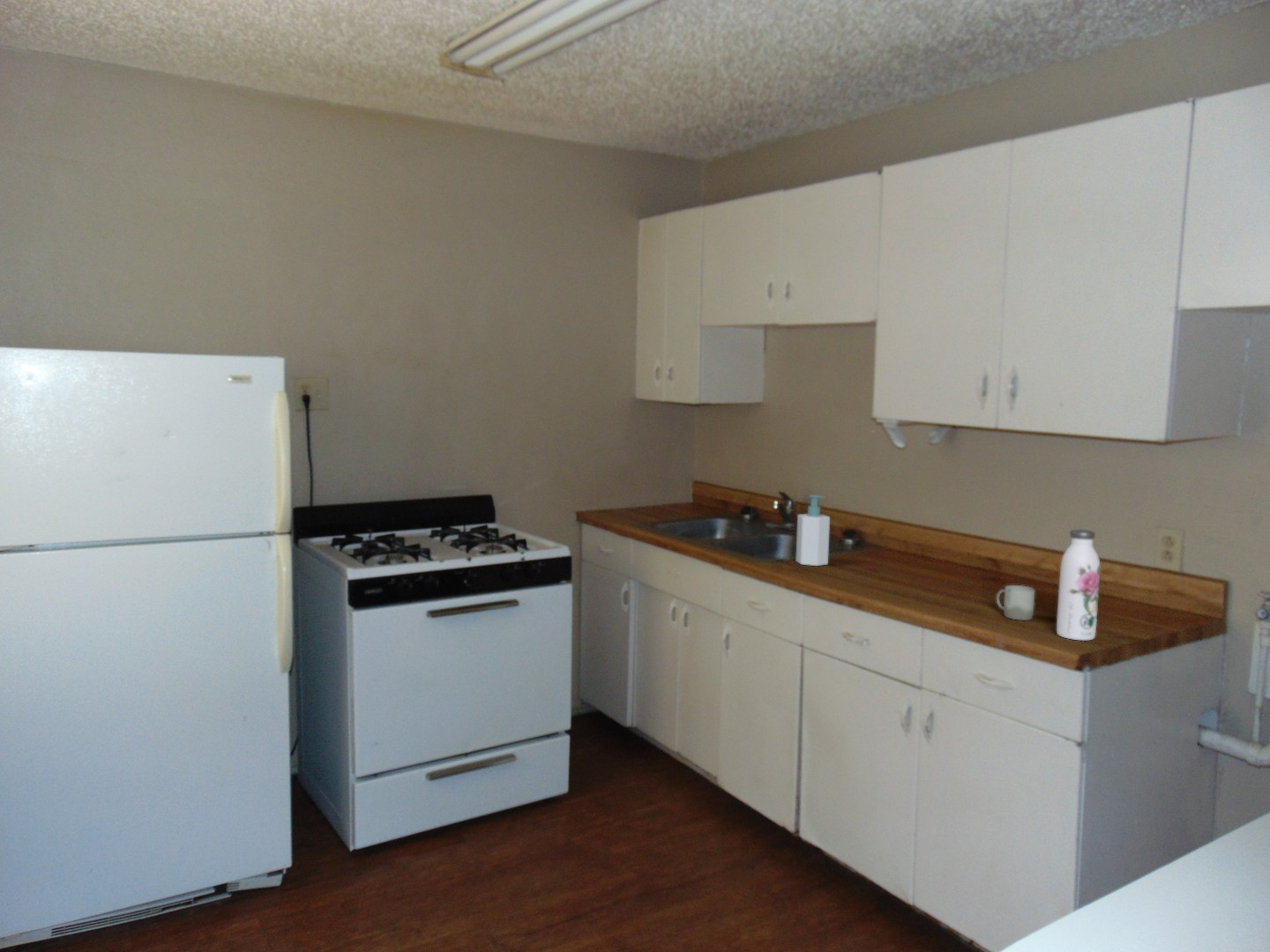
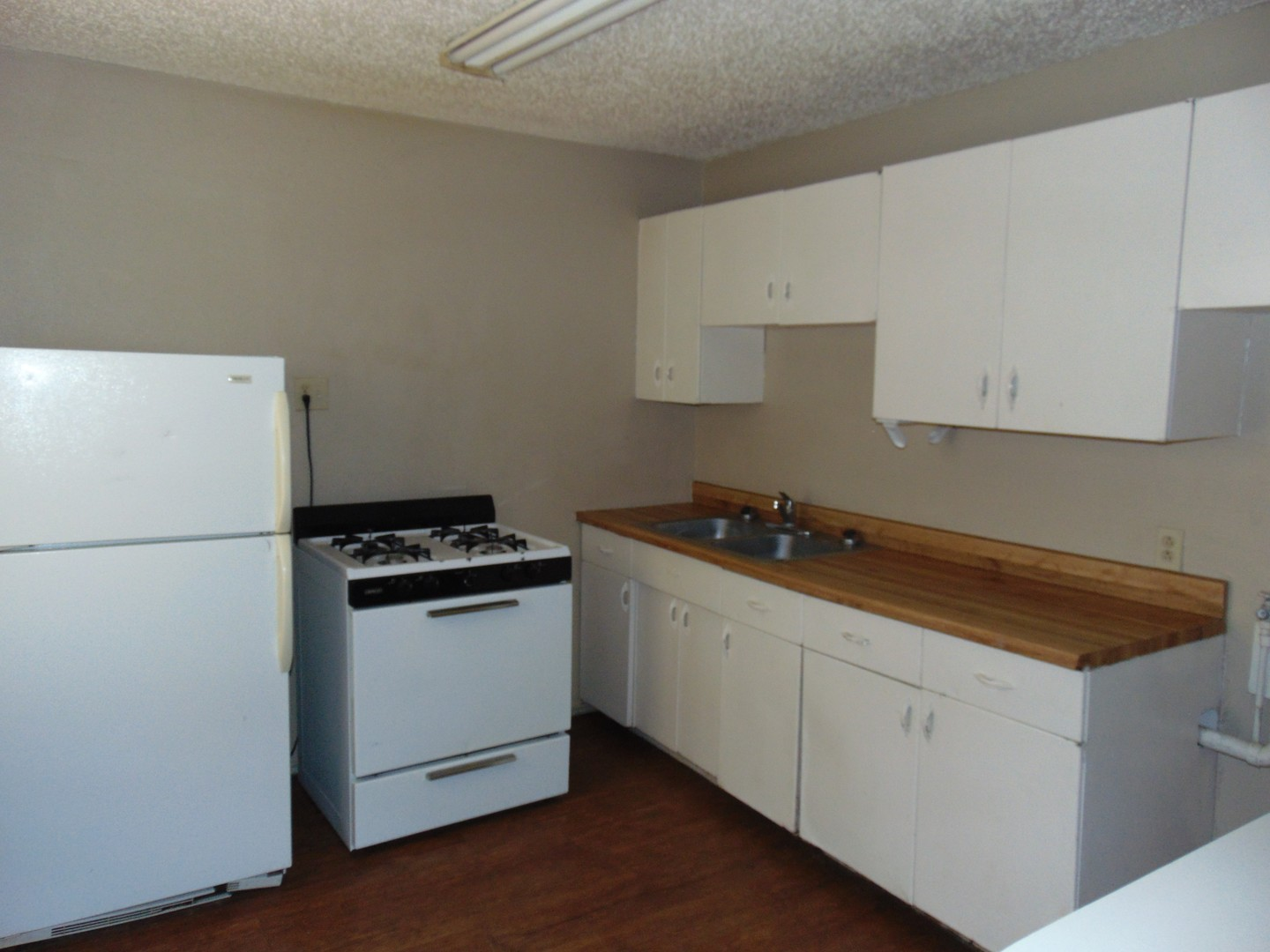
- cup (1013, 601)
- water bottle (1079, 583)
- soap bottle (813, 529)
